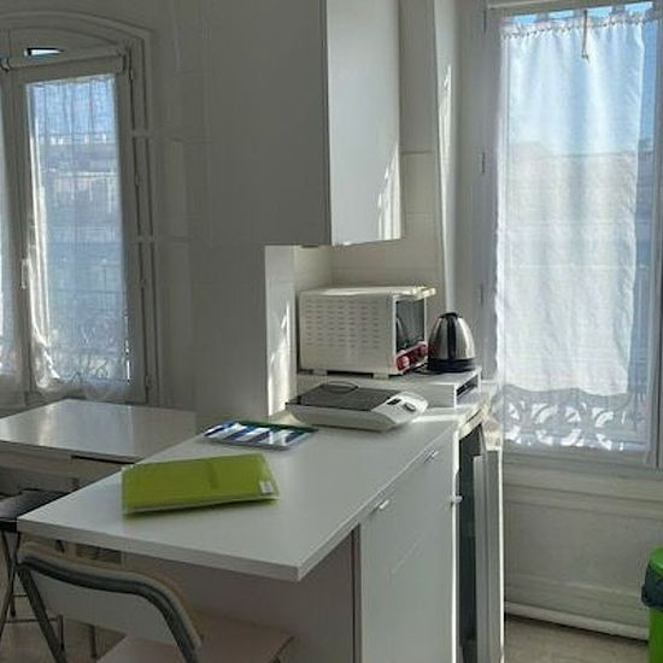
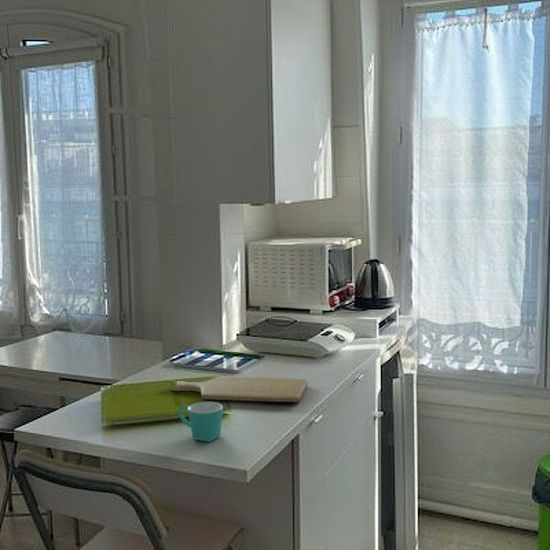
+ chopping board (236, 387)
+ mug (199, 421)
